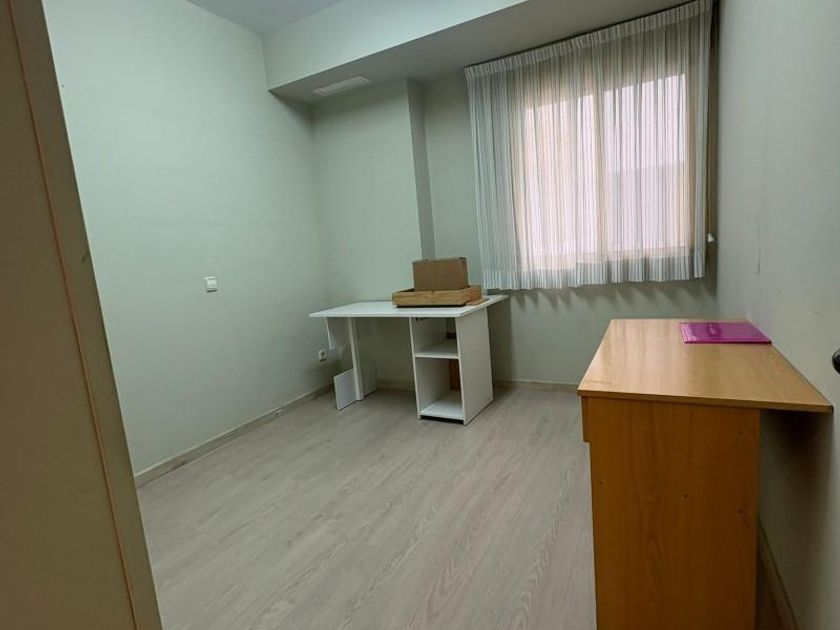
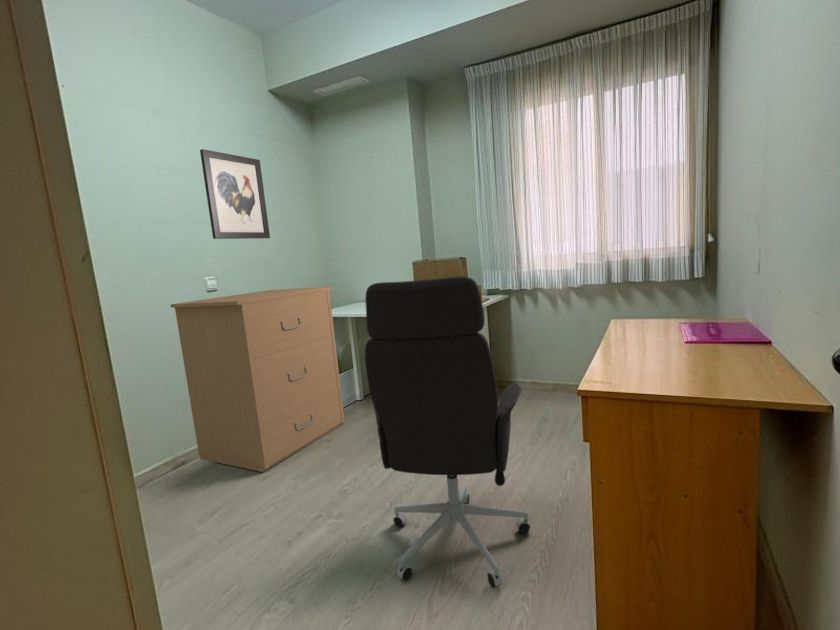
+ wall art (237, 197)
+ office chair (445, 416)
+ filing cabinet (267, 368)
